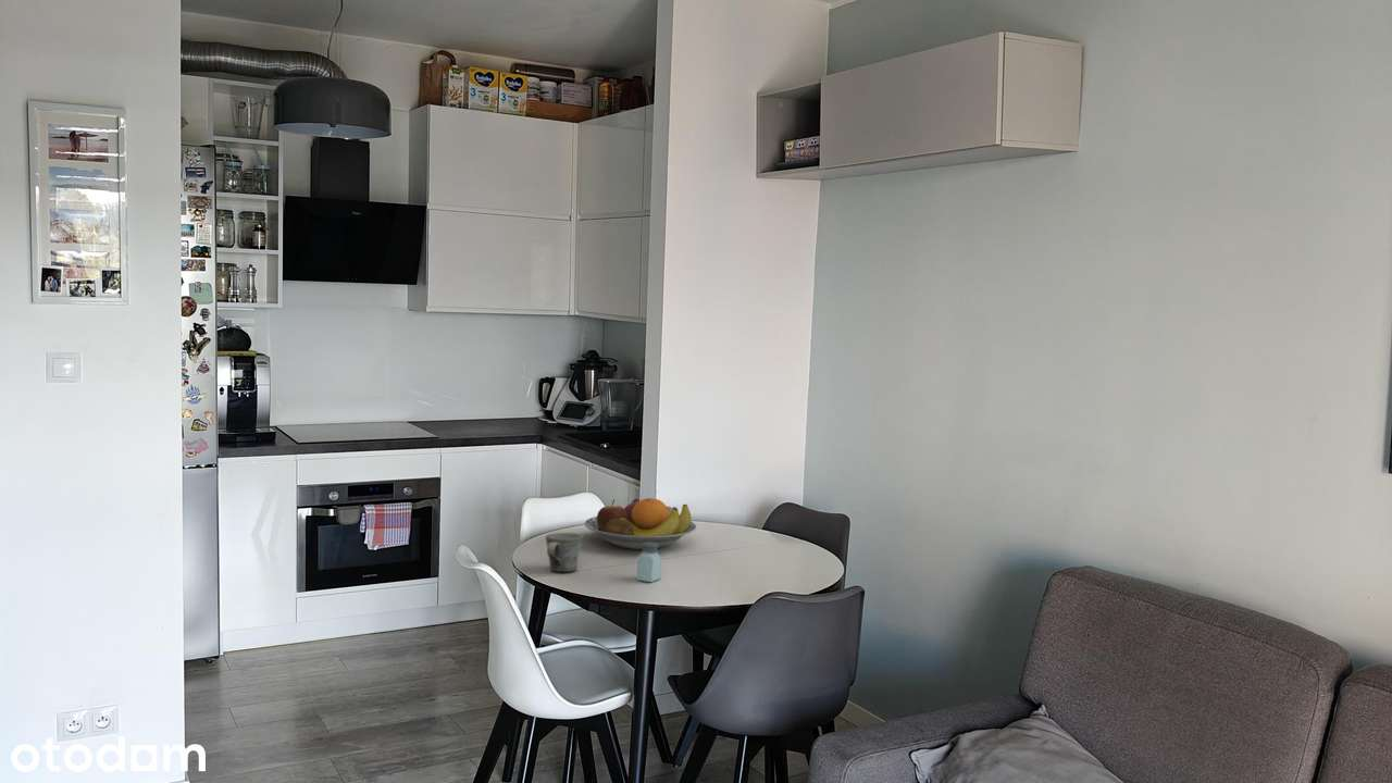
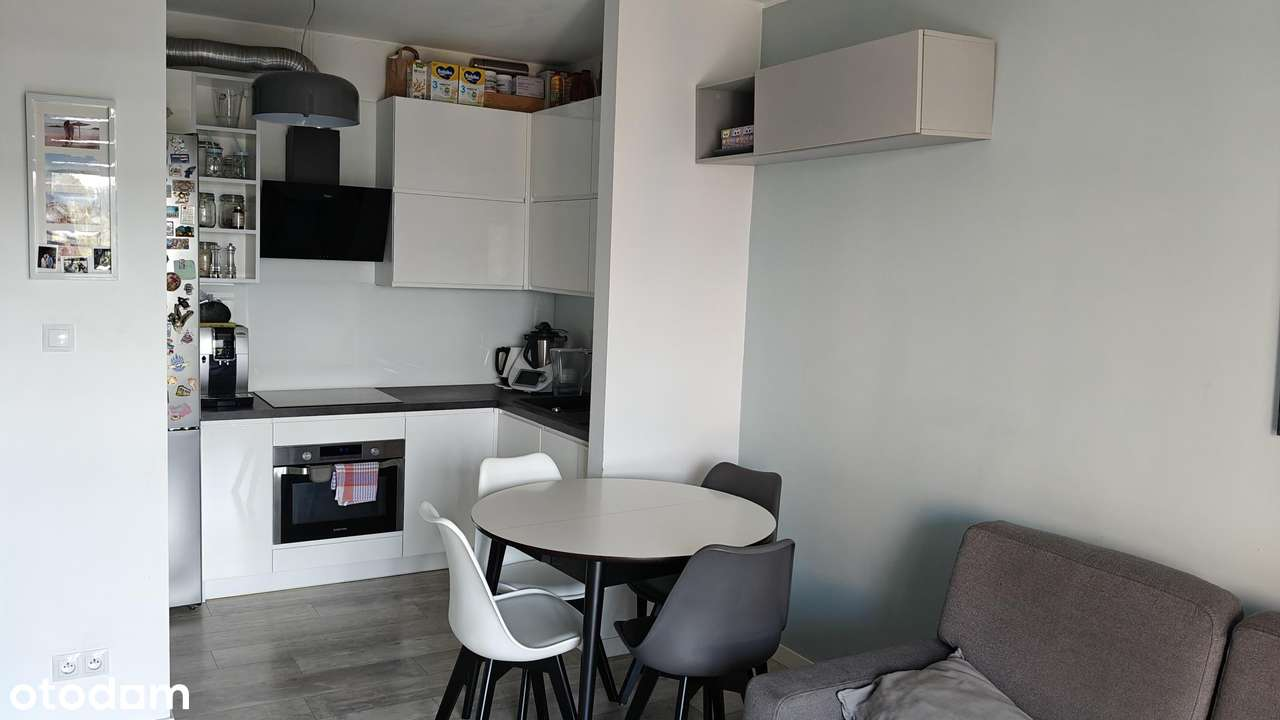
- saltshaker (649, 561)
- mug (562, 552)
- fruit bowl (641, 520)
